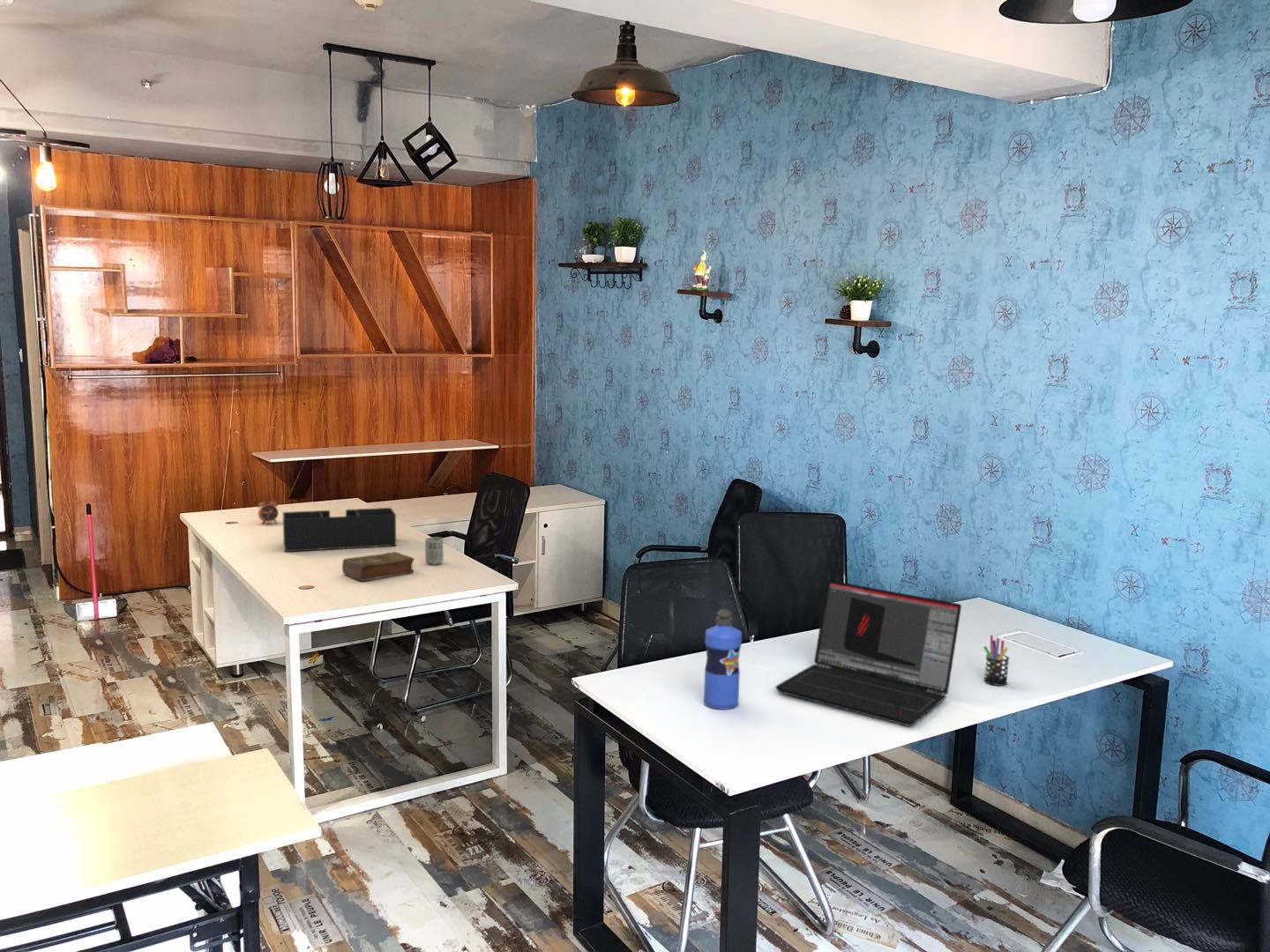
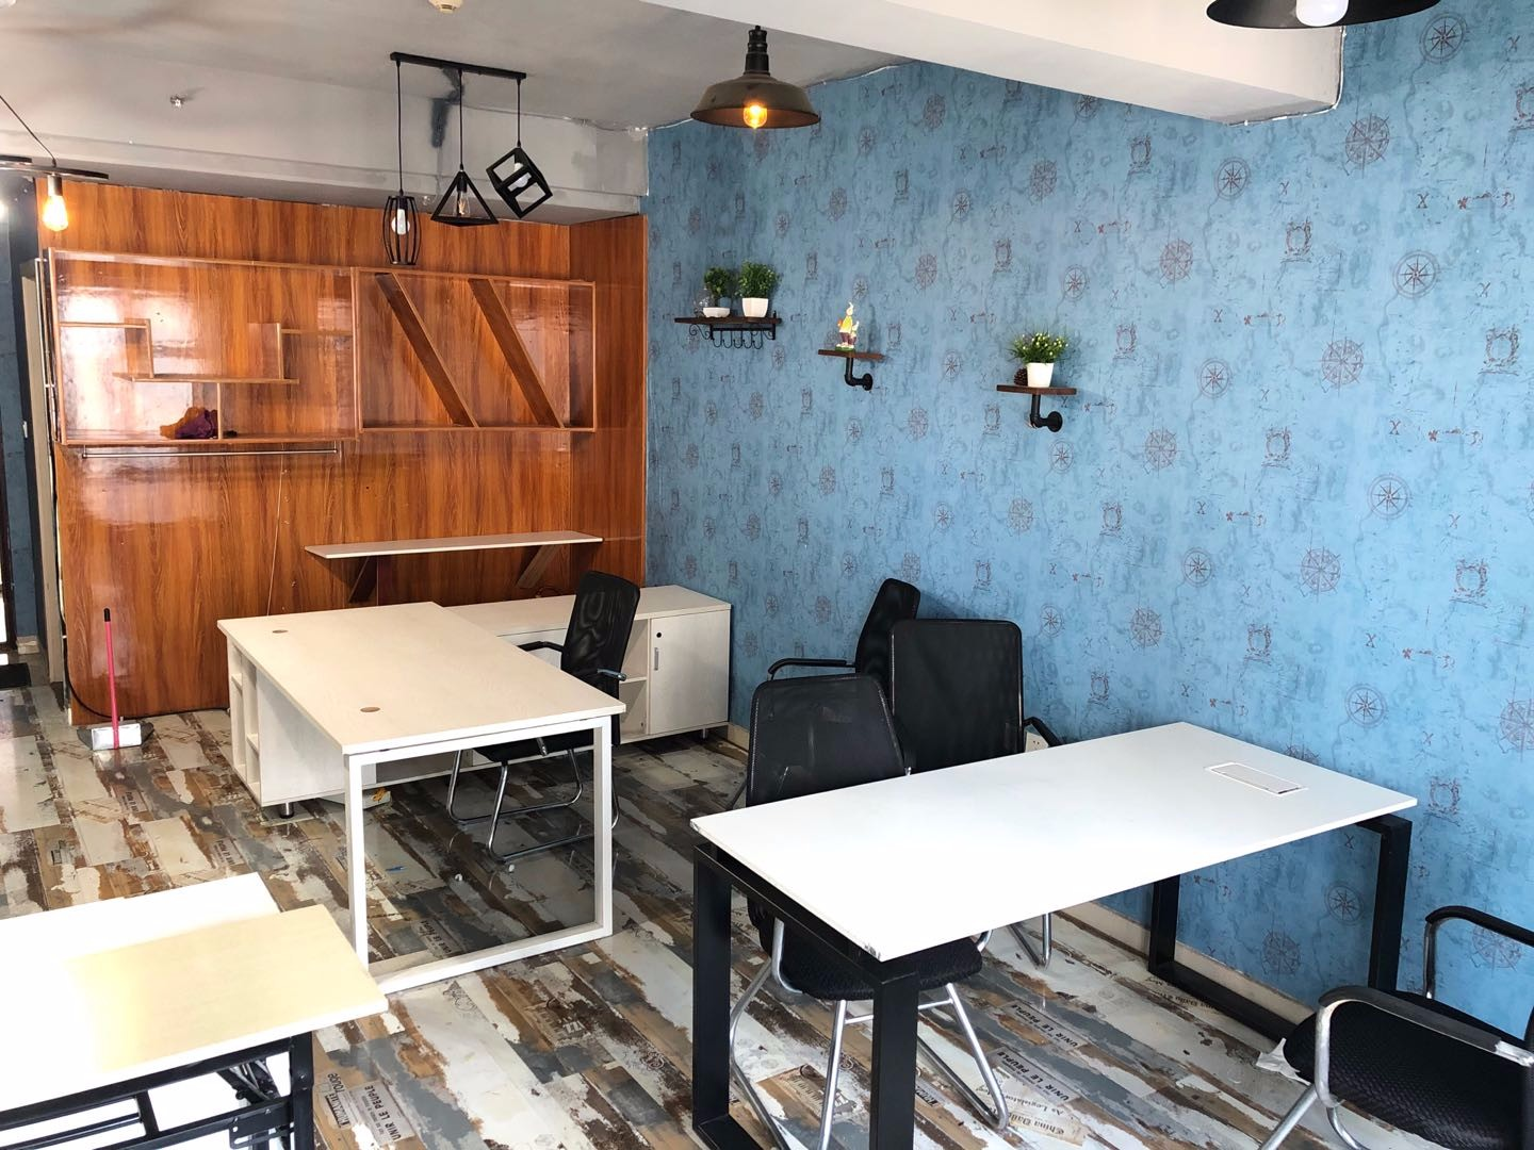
- alarm clock (268, 510)
- laptop (867, 648)
- pen holder (994, 659)
- book (378, 565)
- cup (434, 551)
- water bottle (722, 656)
- desk organizer (340, 529)
